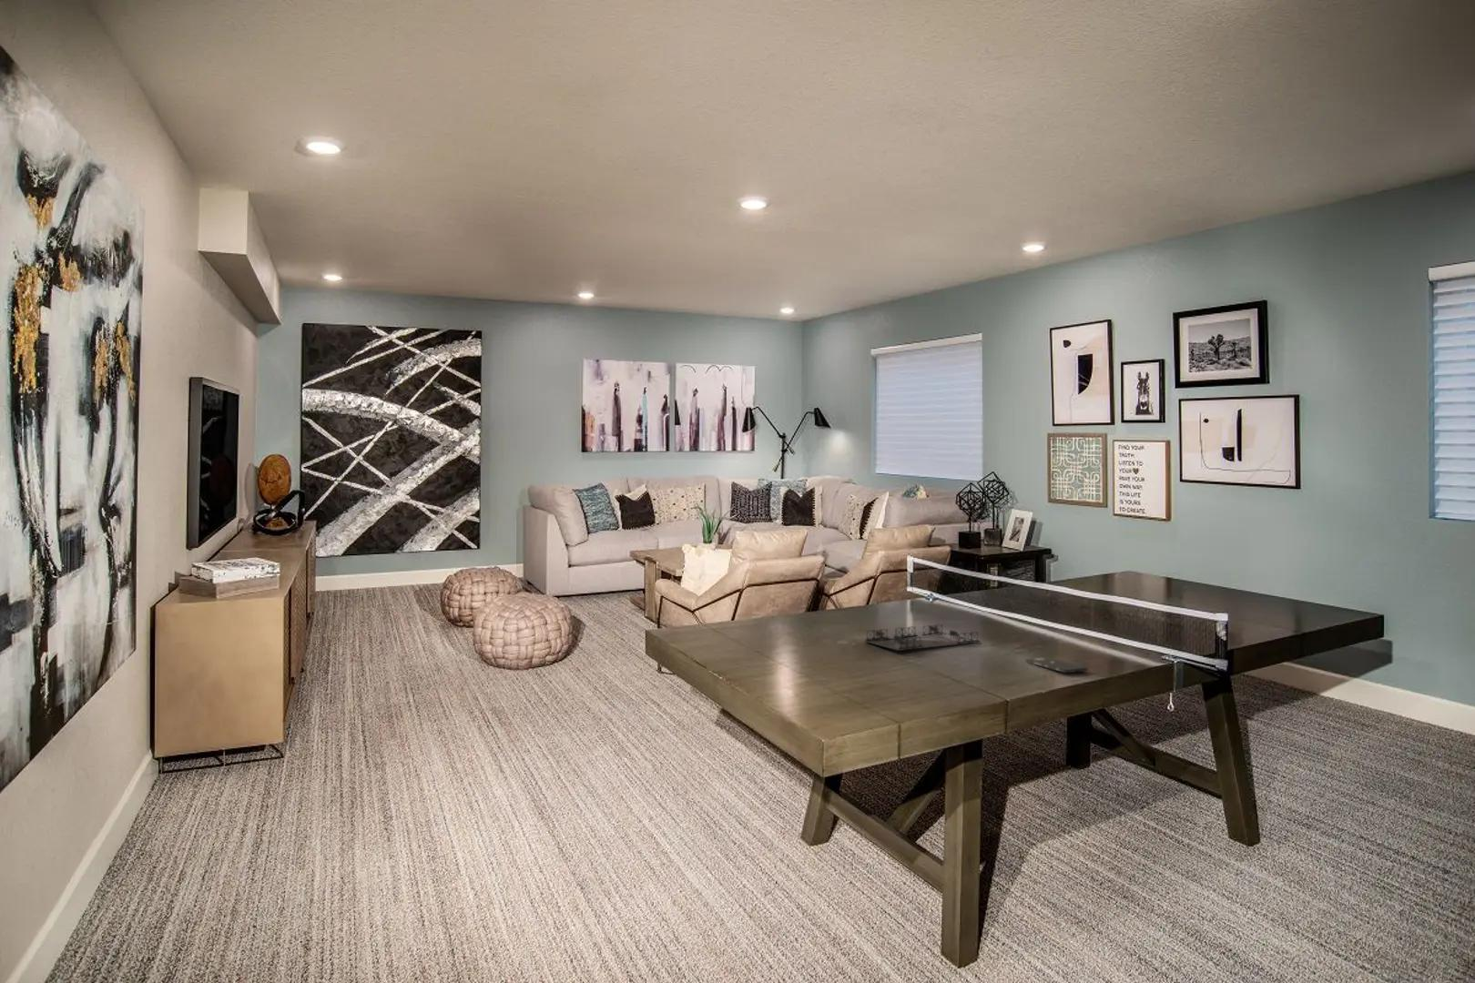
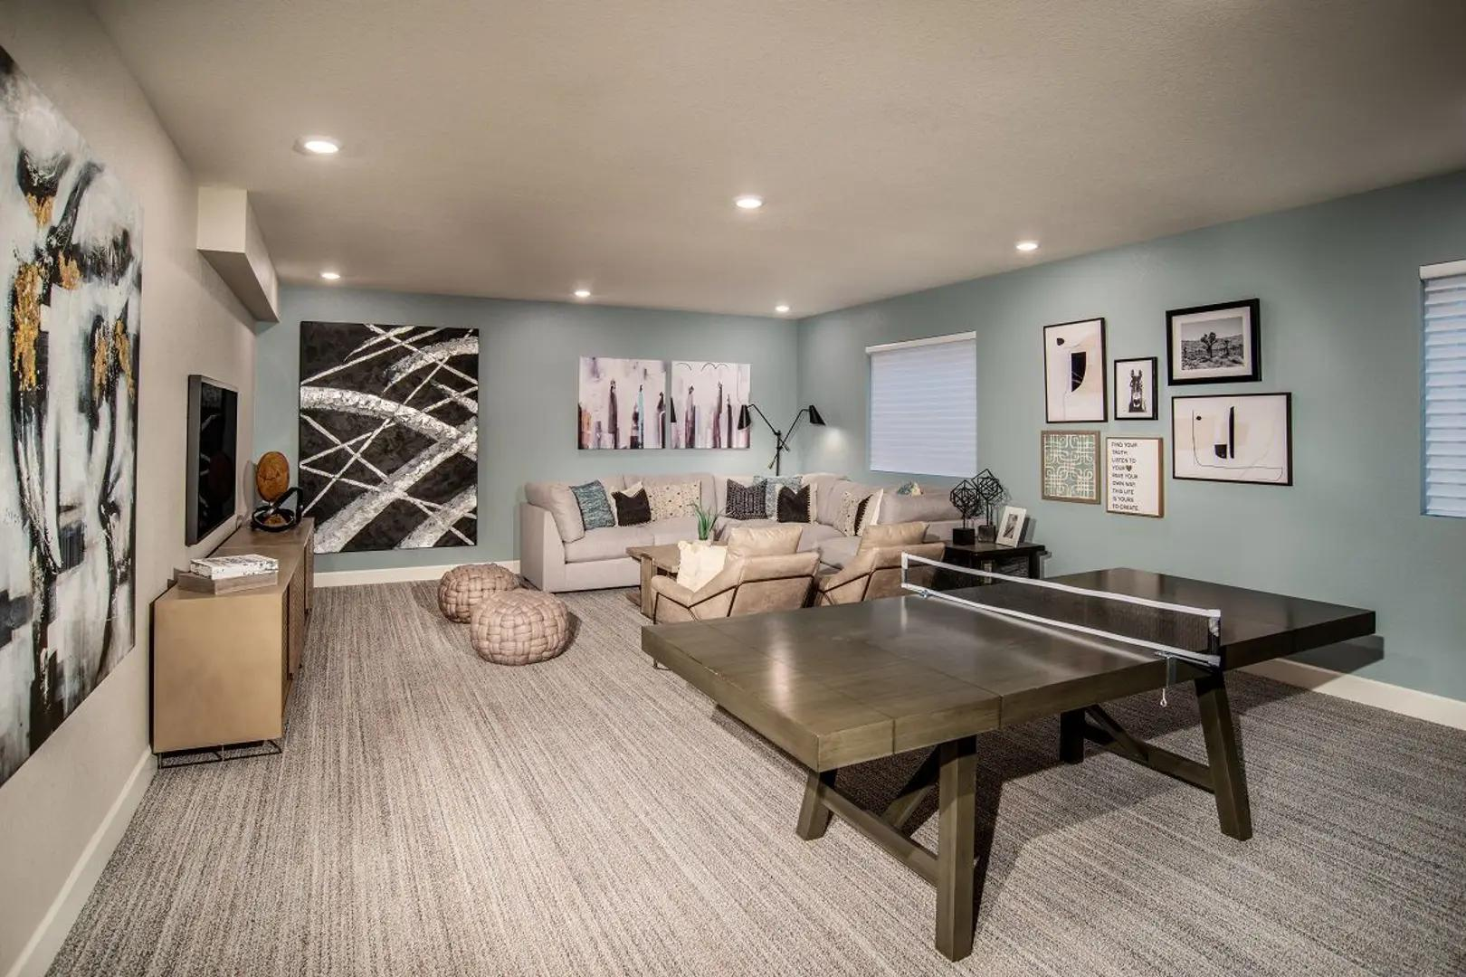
- smartphone (1056, 665)
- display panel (922, 634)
